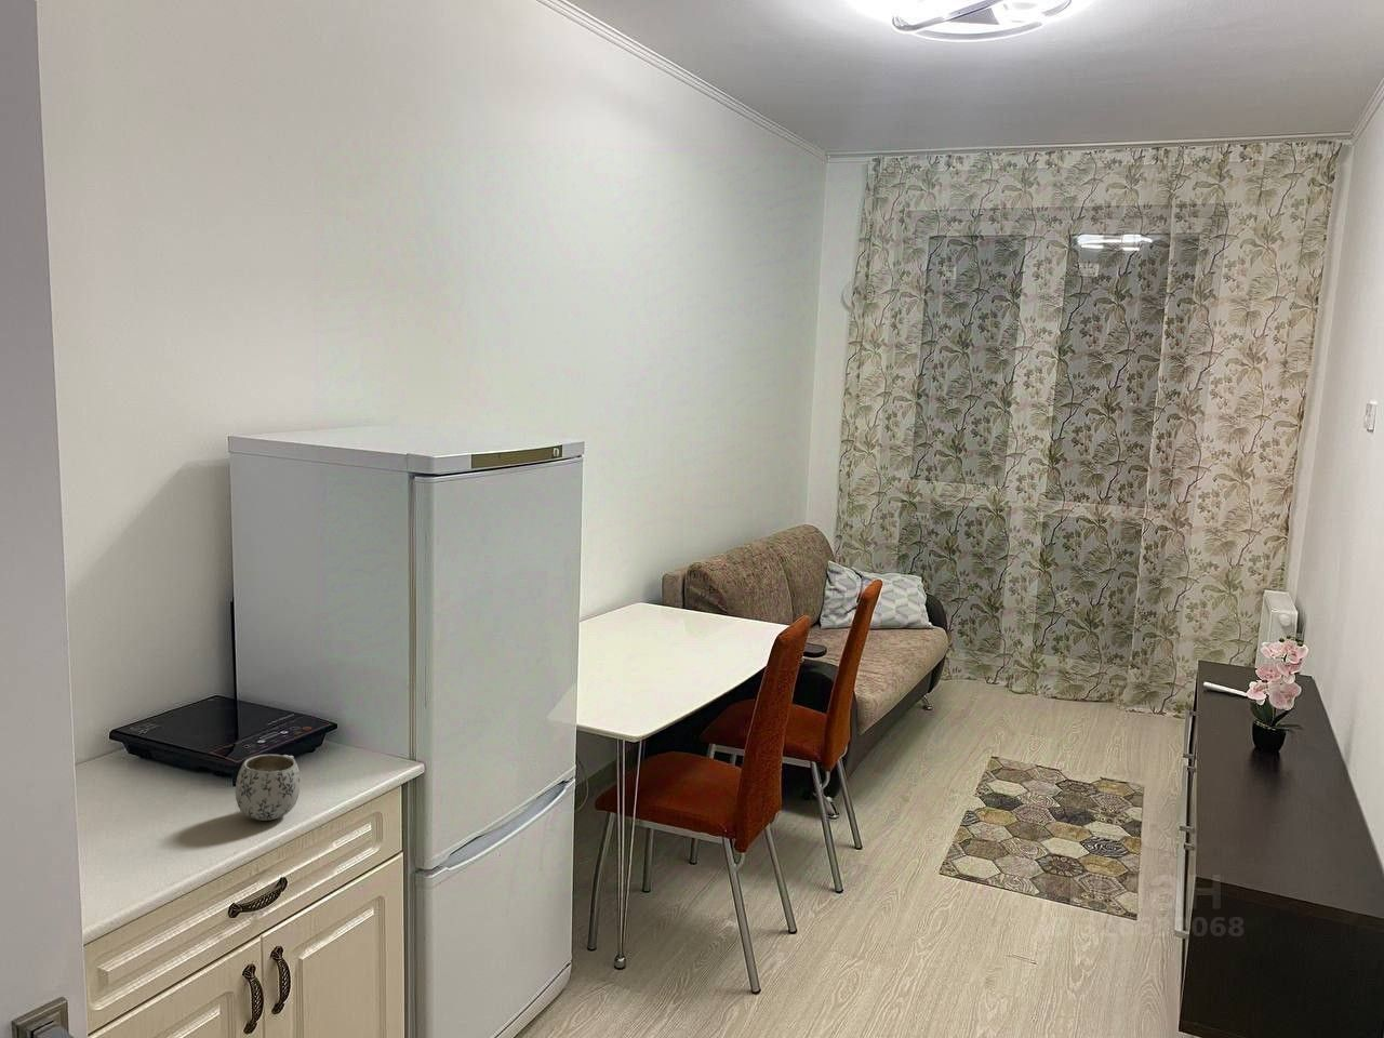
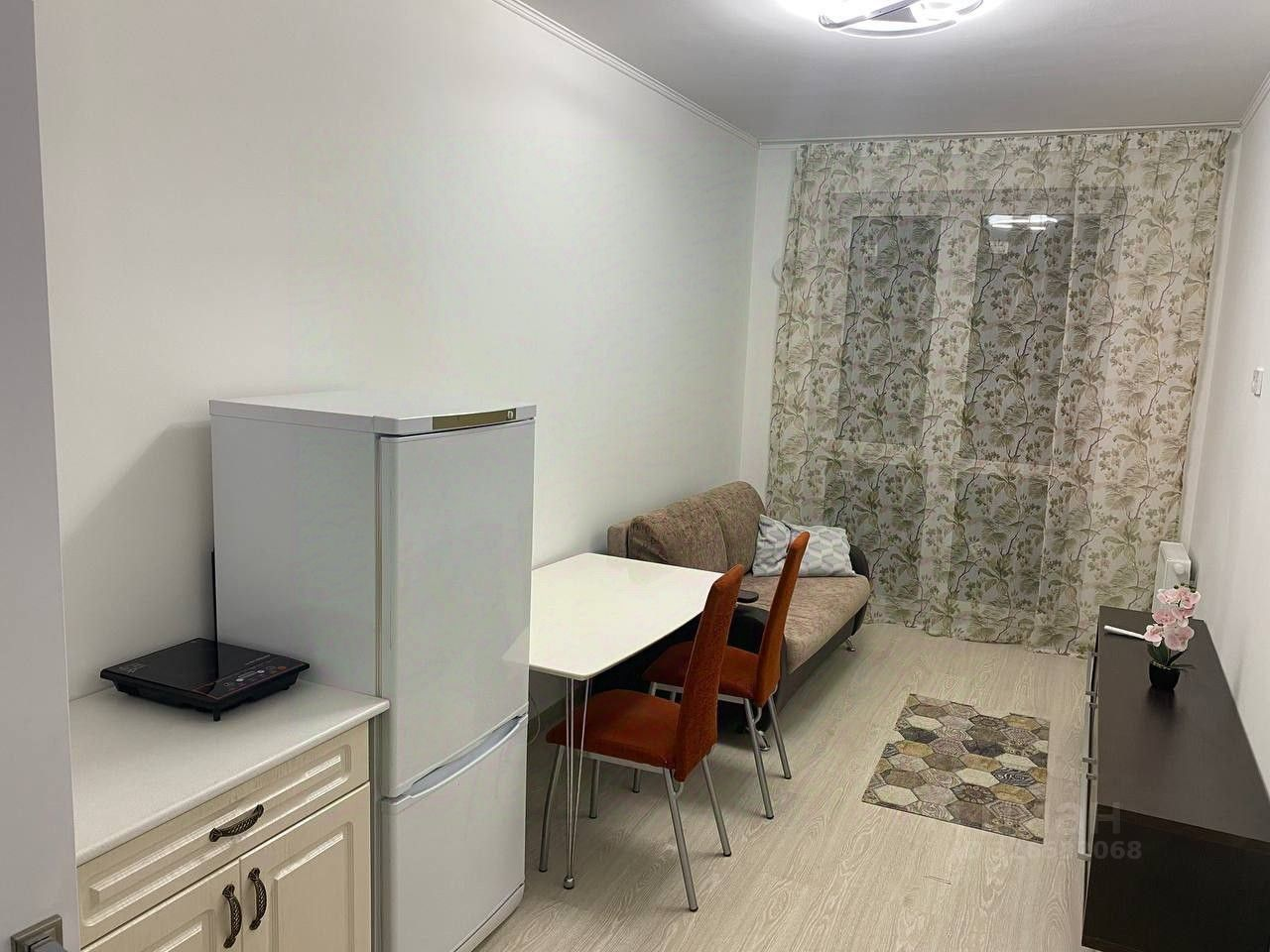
- mug (272, 784)
